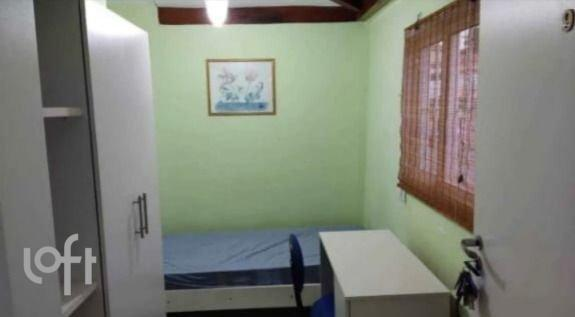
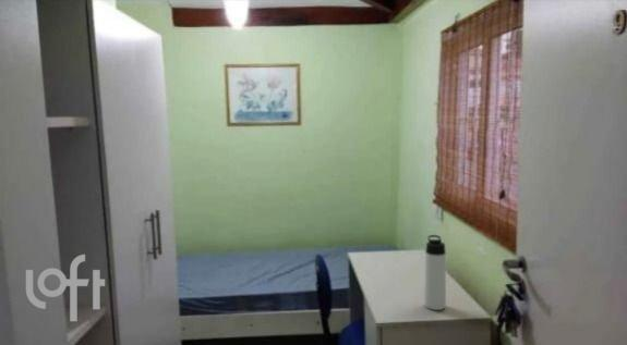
+ thermos bottle (434, 271)
